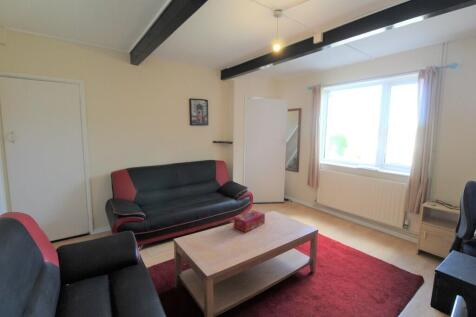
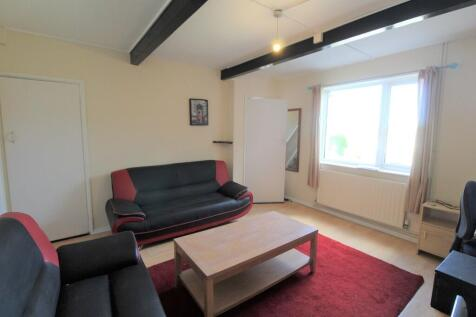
- tissue box (249, 220)
